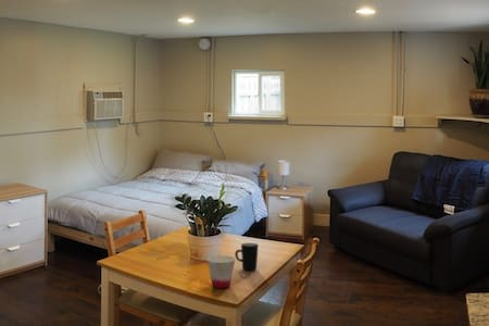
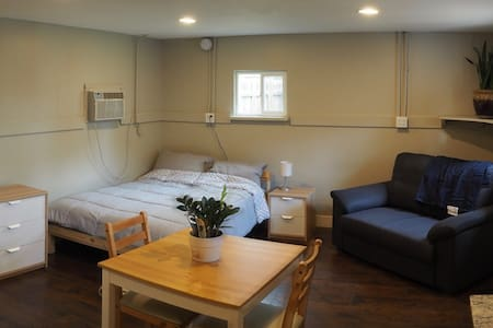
- mug (246, 255)
- cup (221, 272)
